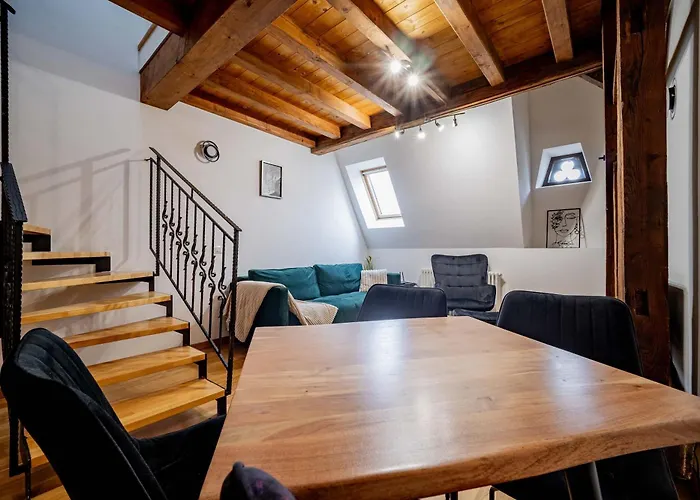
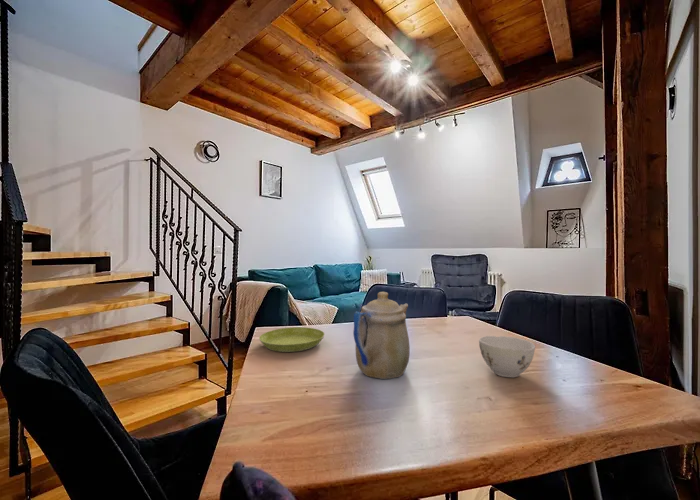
+ saucer (292, 339)
+ teacup (502, 355)
+ teapot (382, 331)
